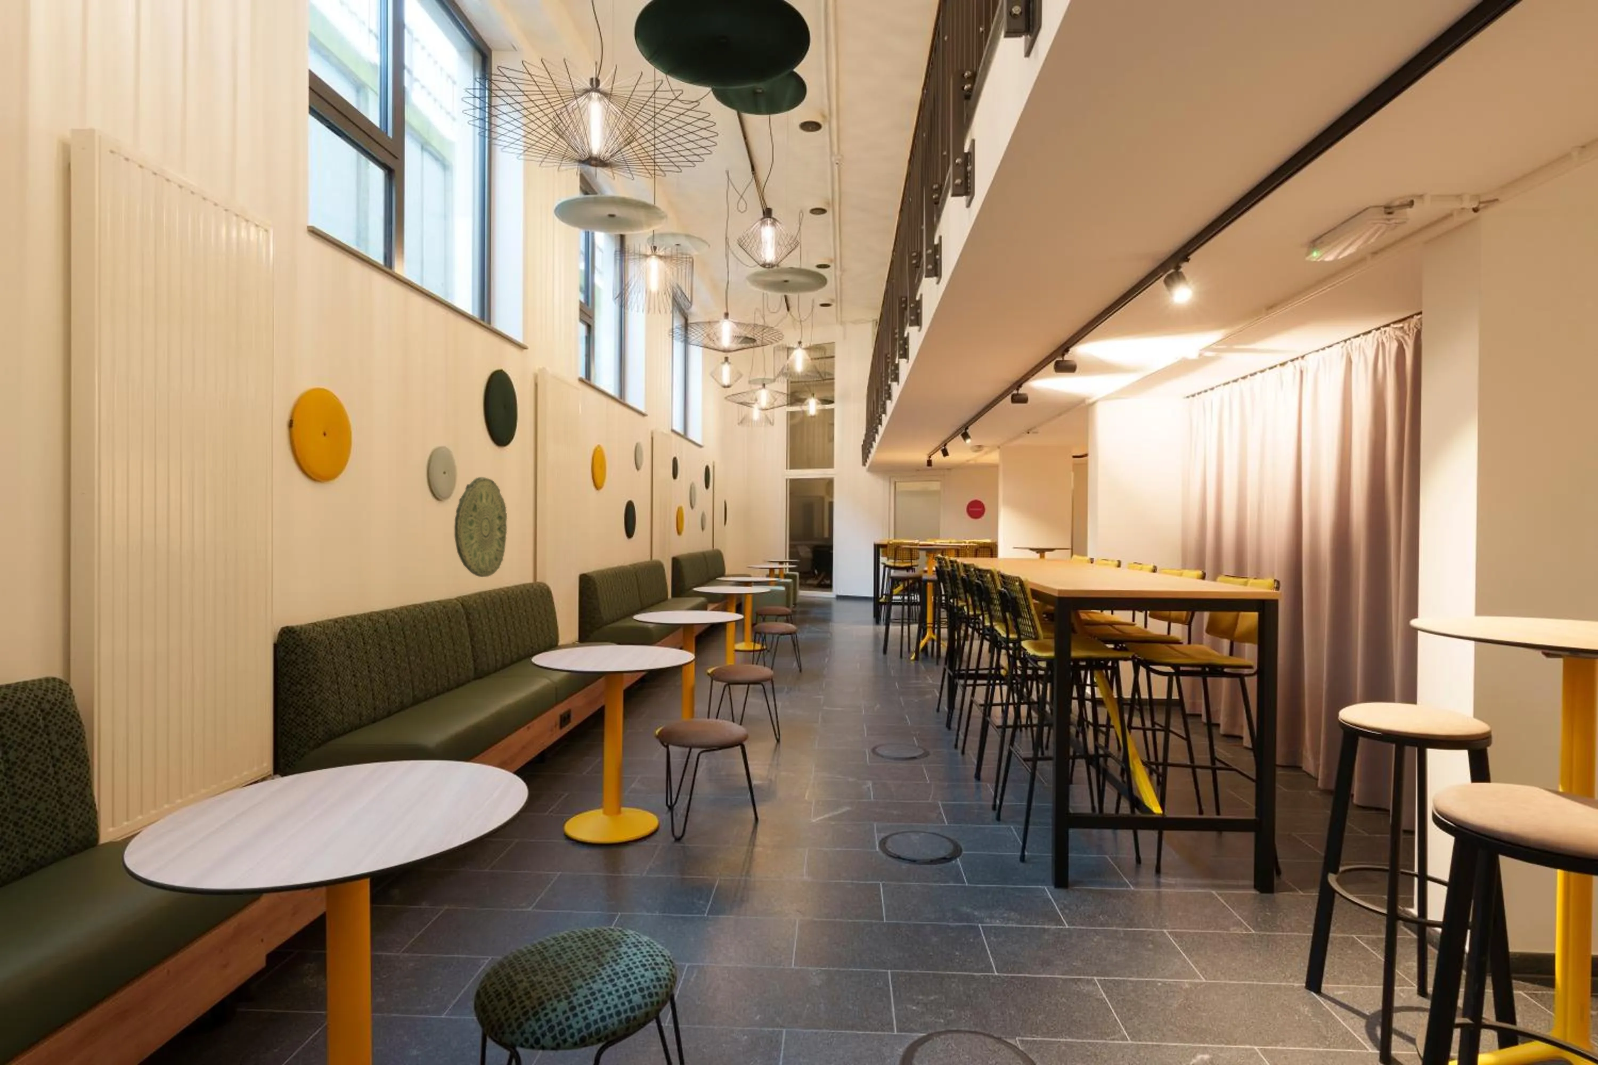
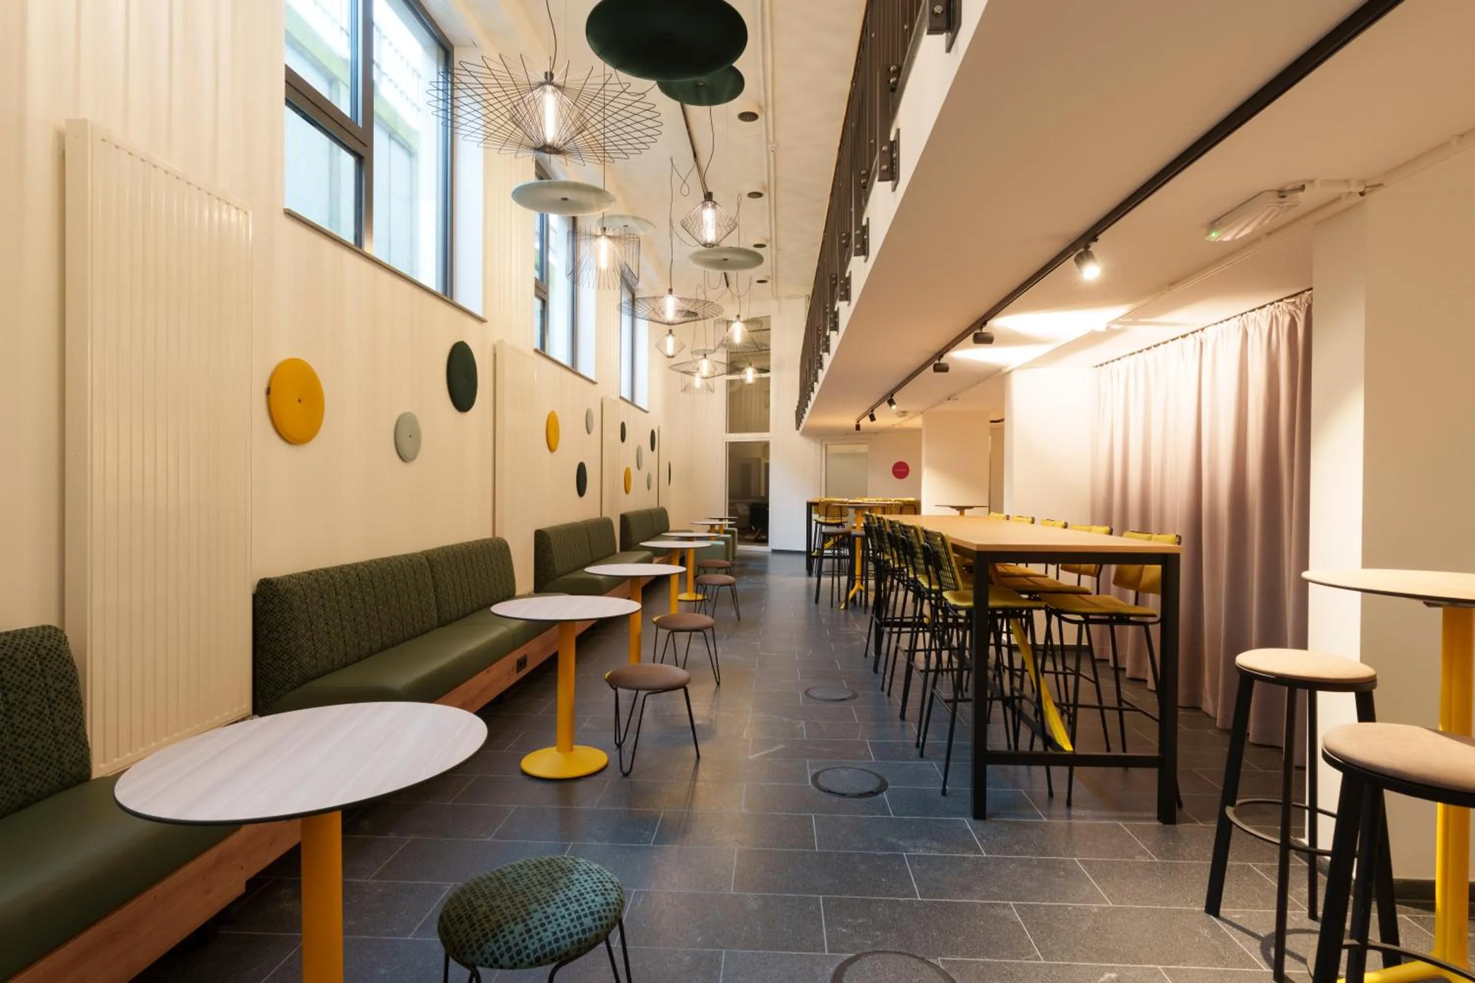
- decorative disc (485, 528)
